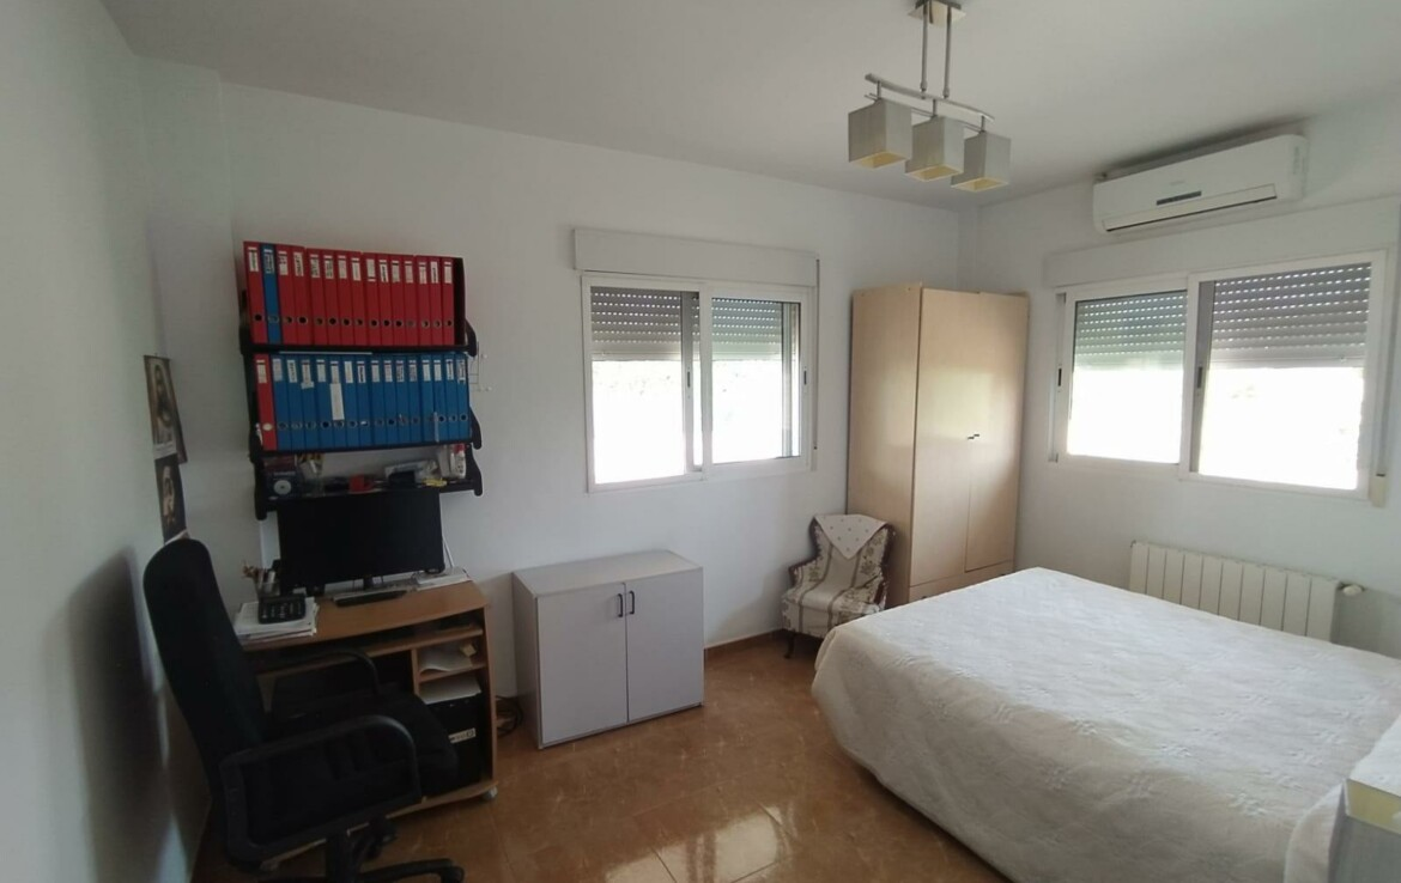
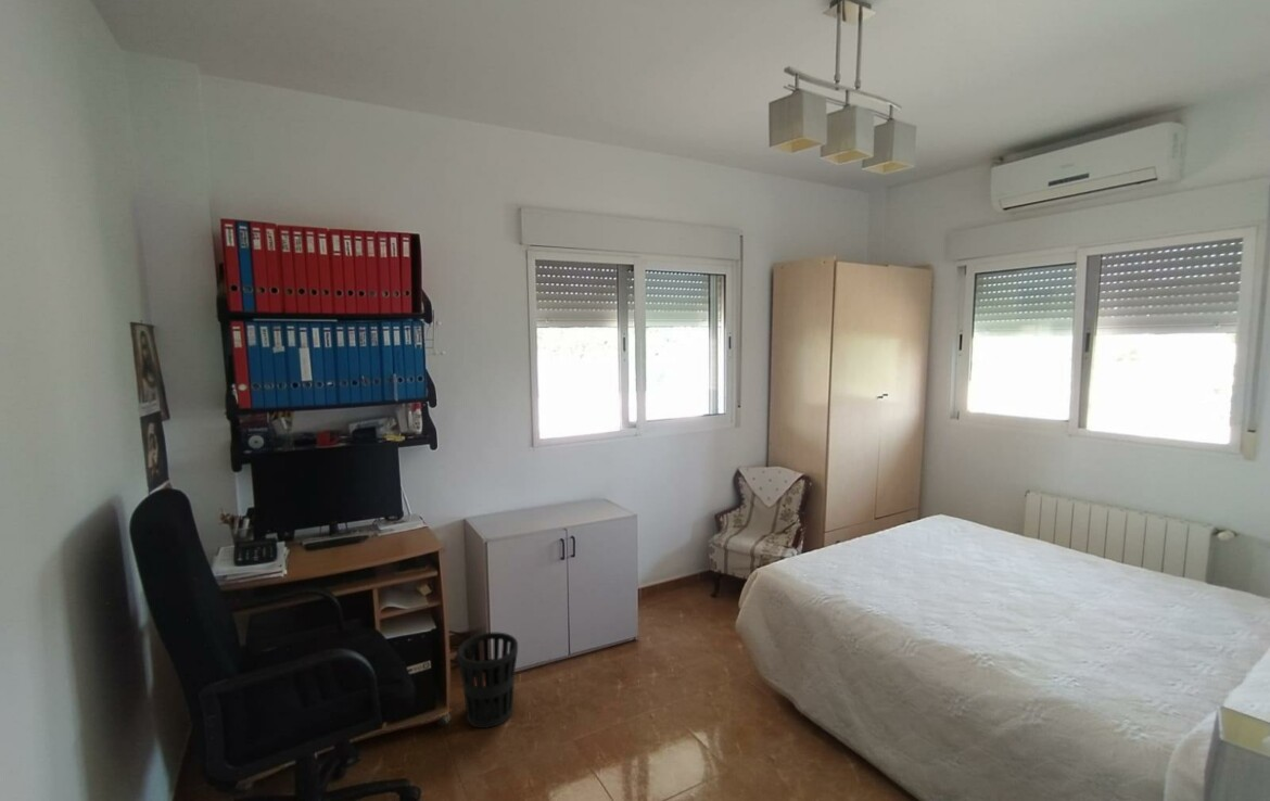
+ wastebasket (488, 679)
